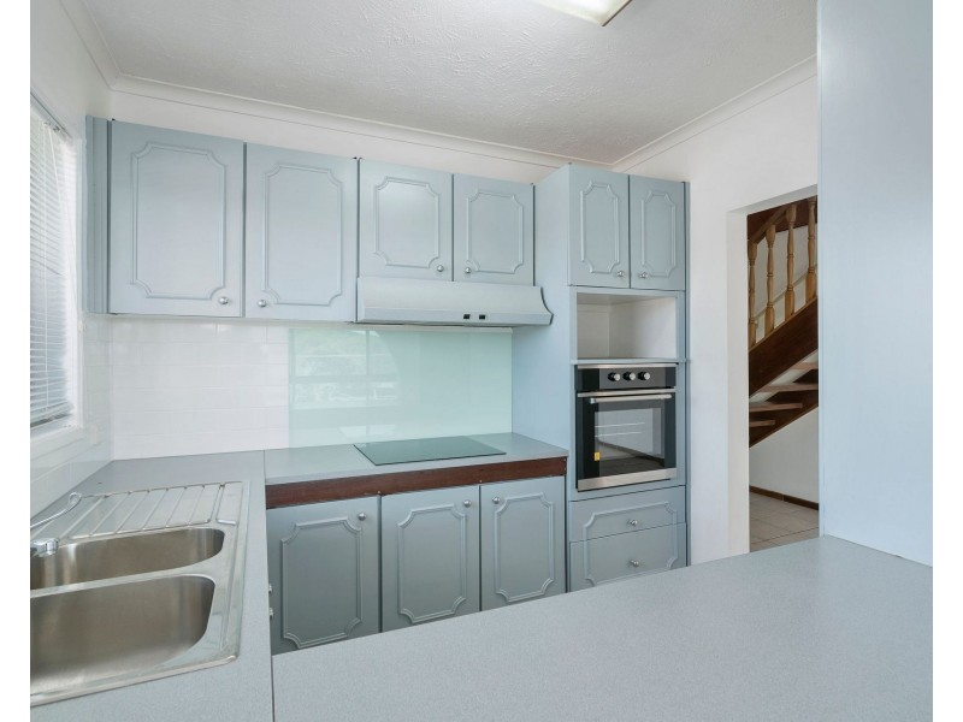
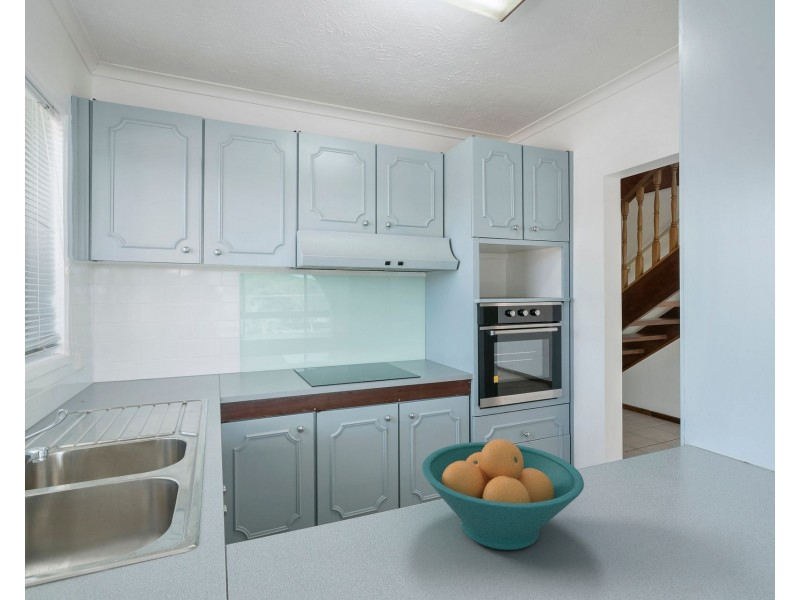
+ fruit bowl (499, 485)
